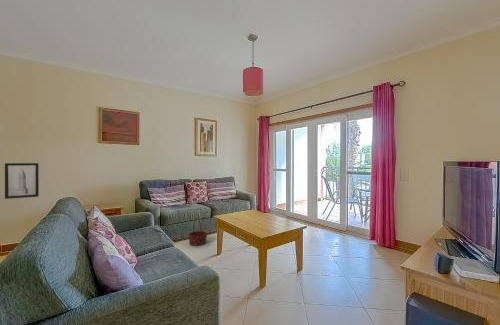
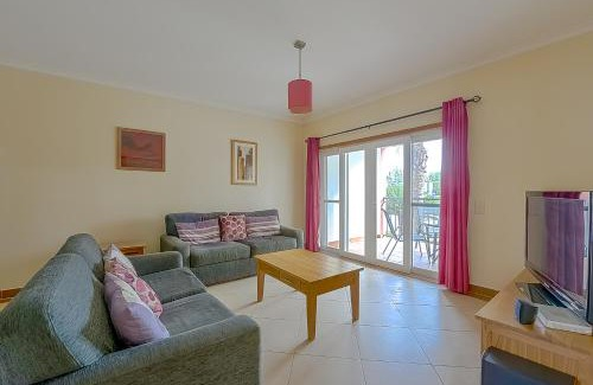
- wall art (22, 180)
- basket (197, 231)
